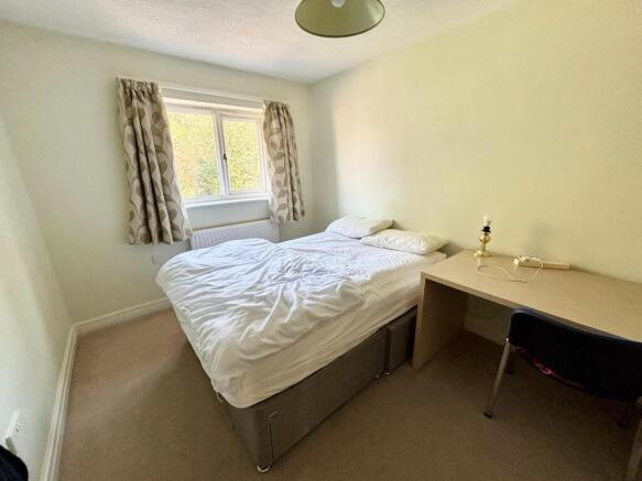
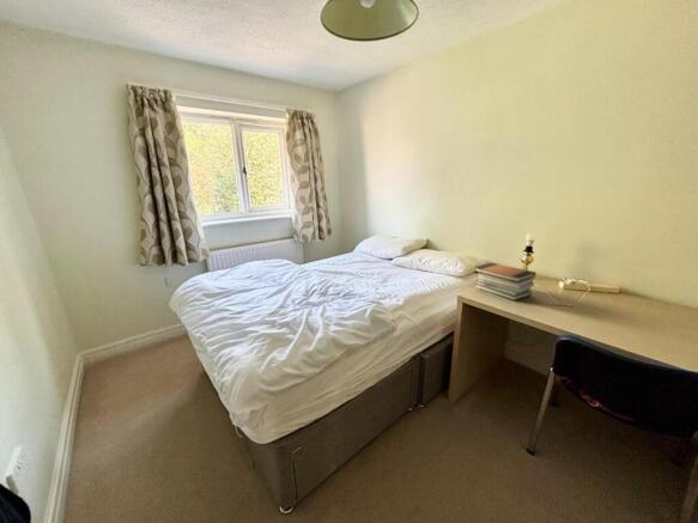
+ book stack (503, 280)
